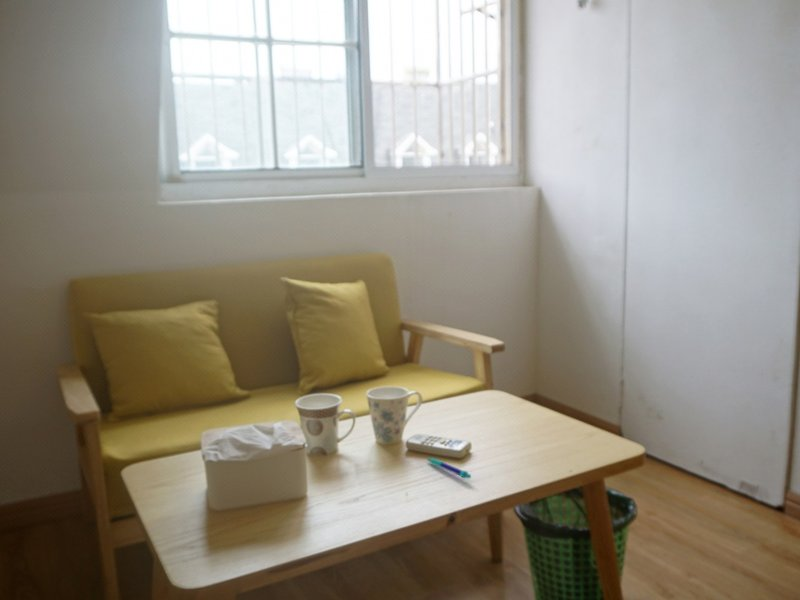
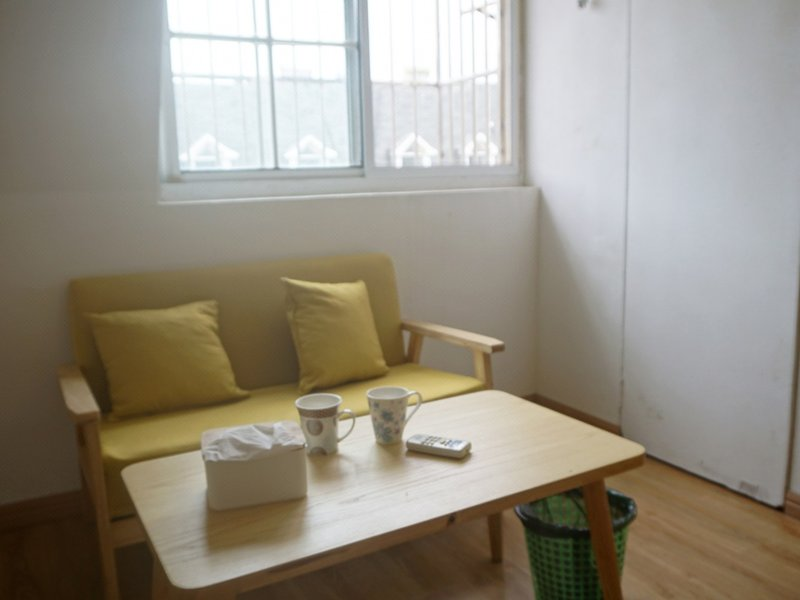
- pen (447, 466)
